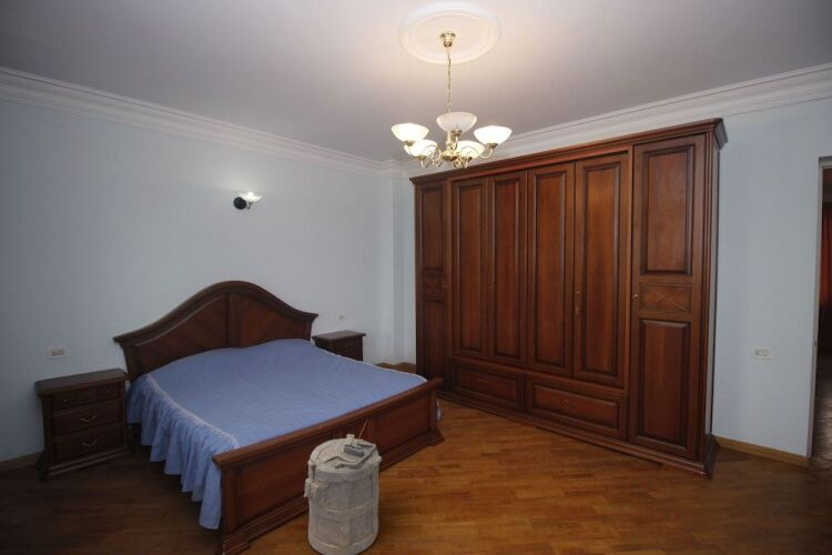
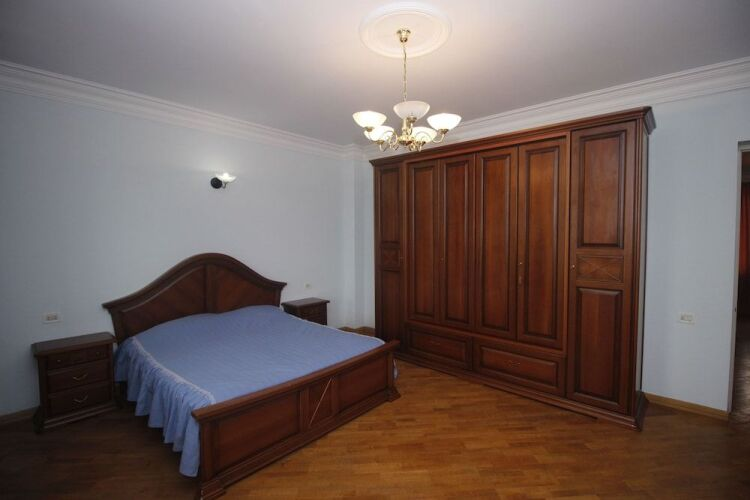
- laundry hamper (341, 490)
